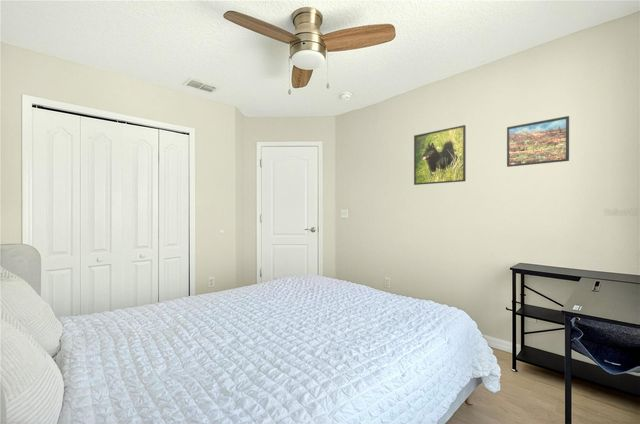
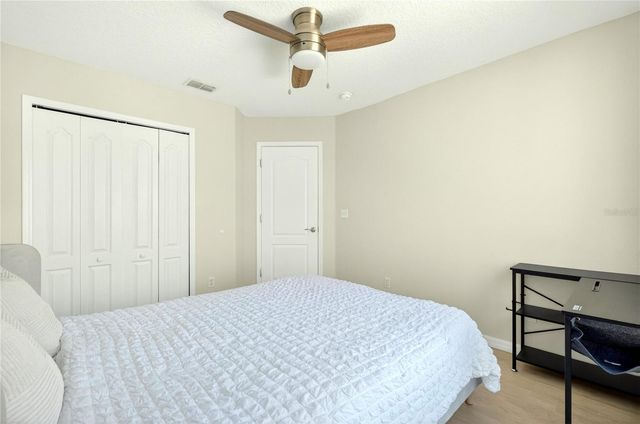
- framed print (438, 156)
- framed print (536, 143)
